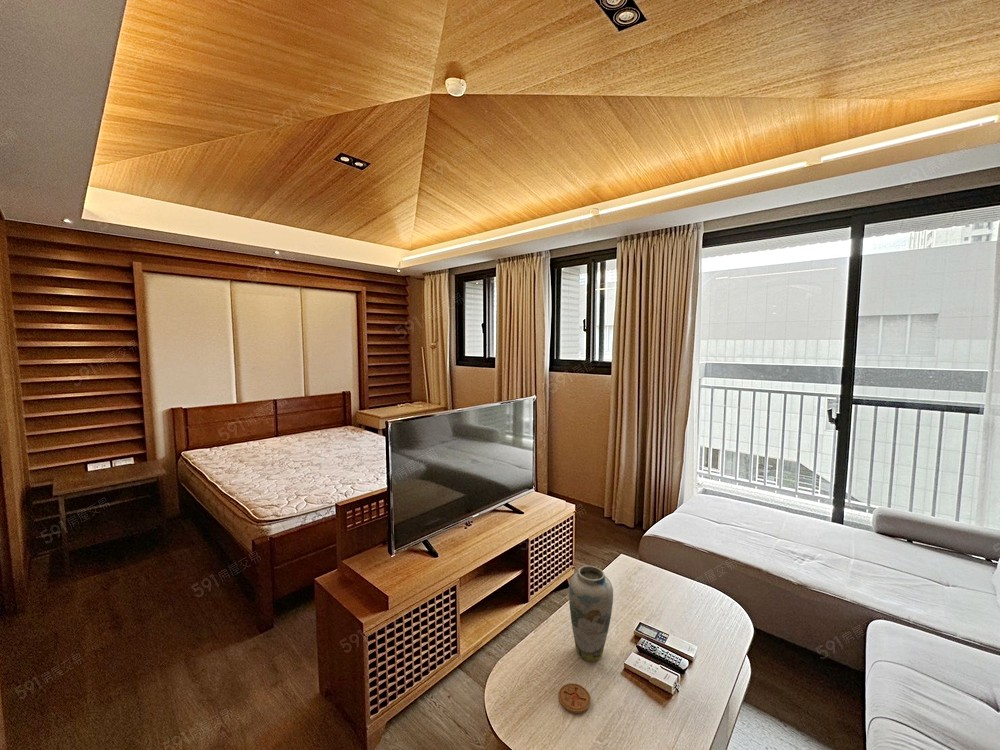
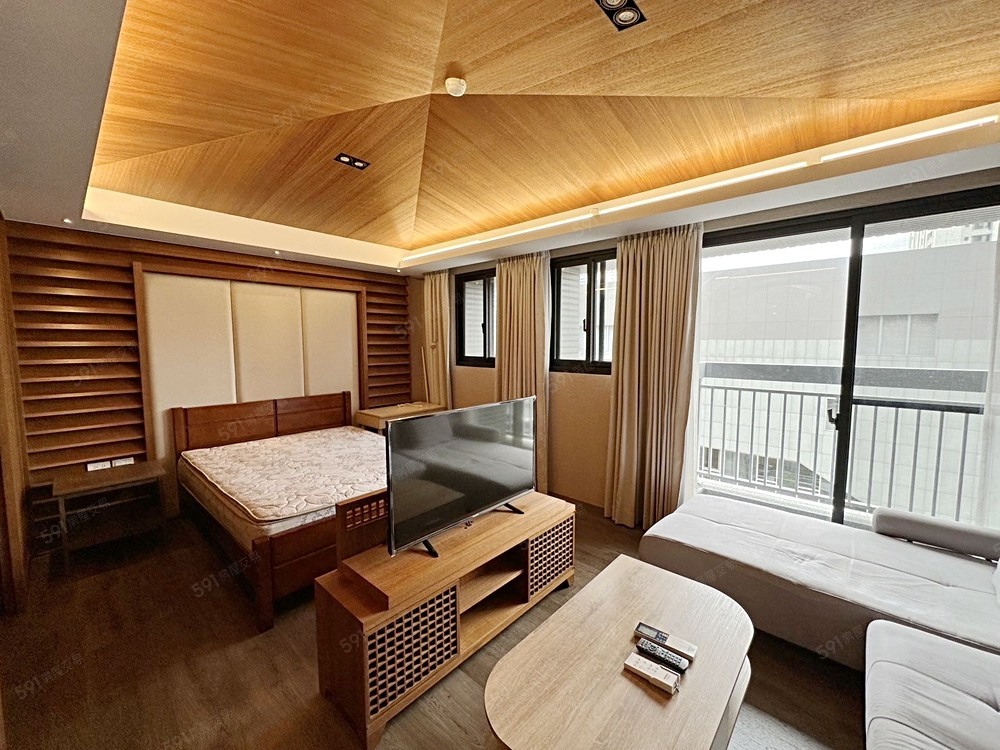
- coaster (574, 697)
- vase (590, 612)
